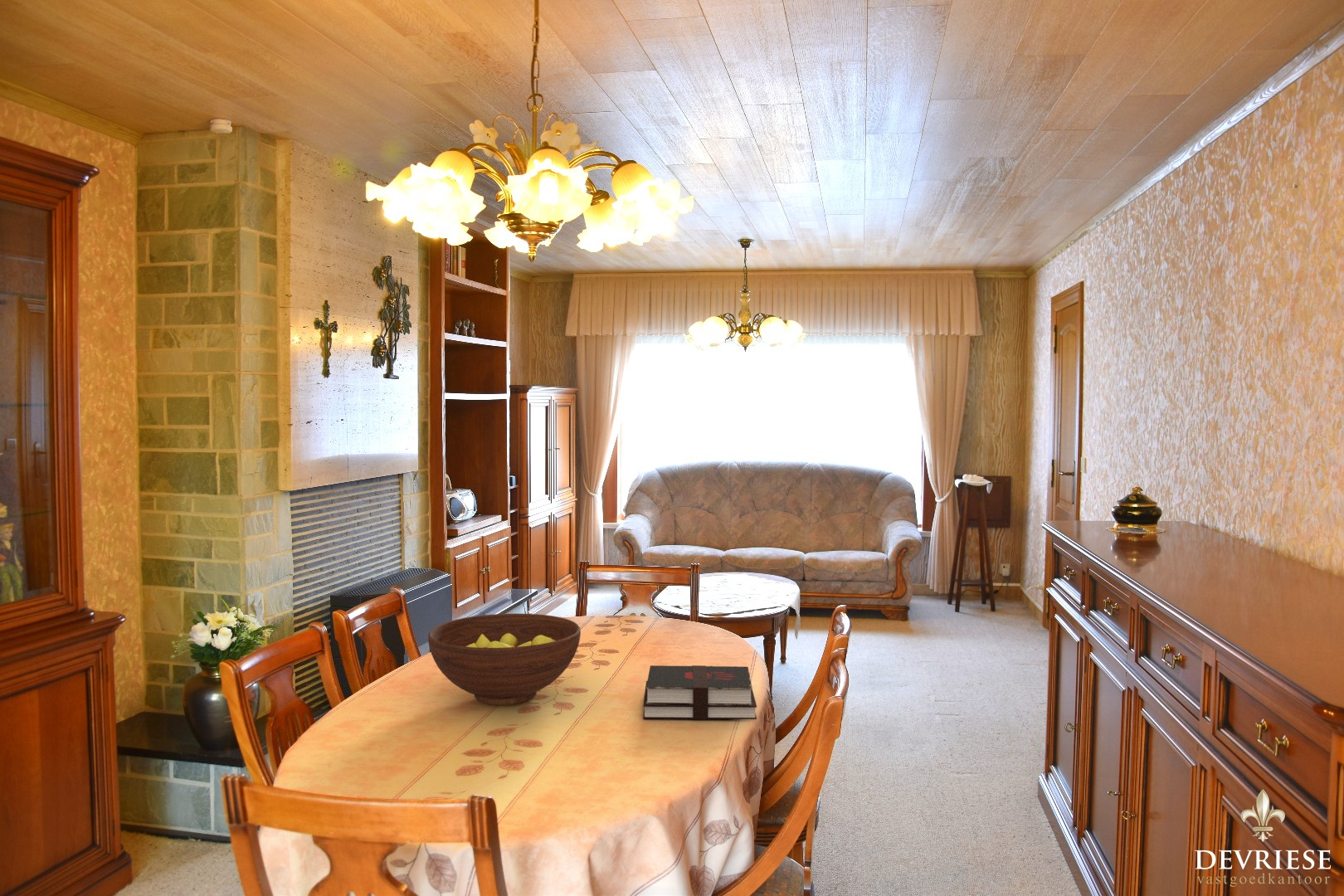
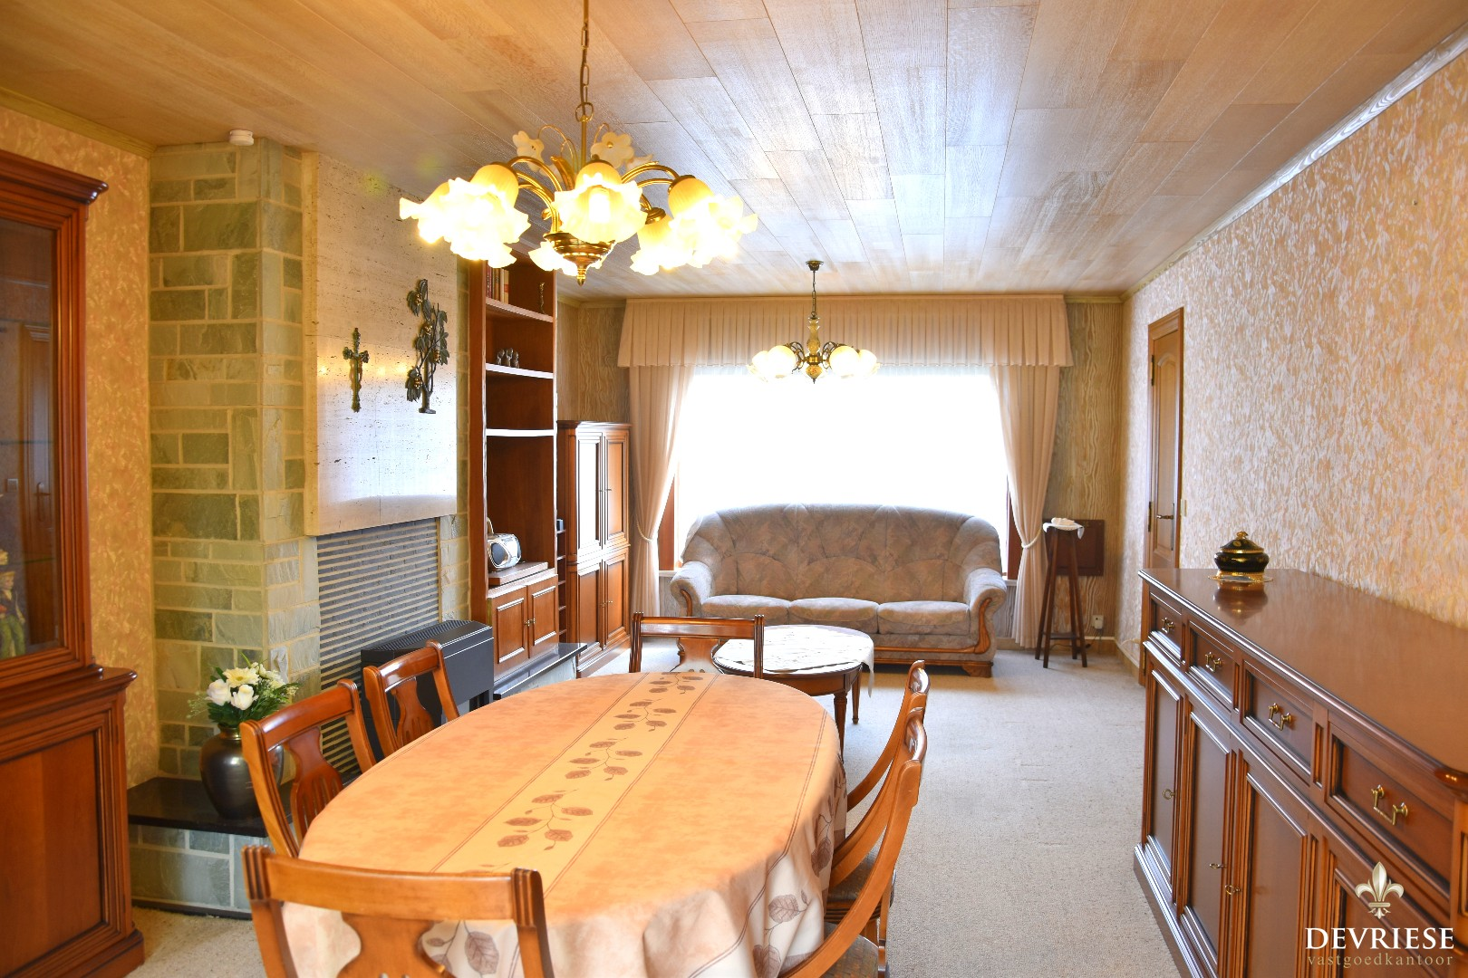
- fruit bowl (505, 664)
- hardback book (699, 690)
